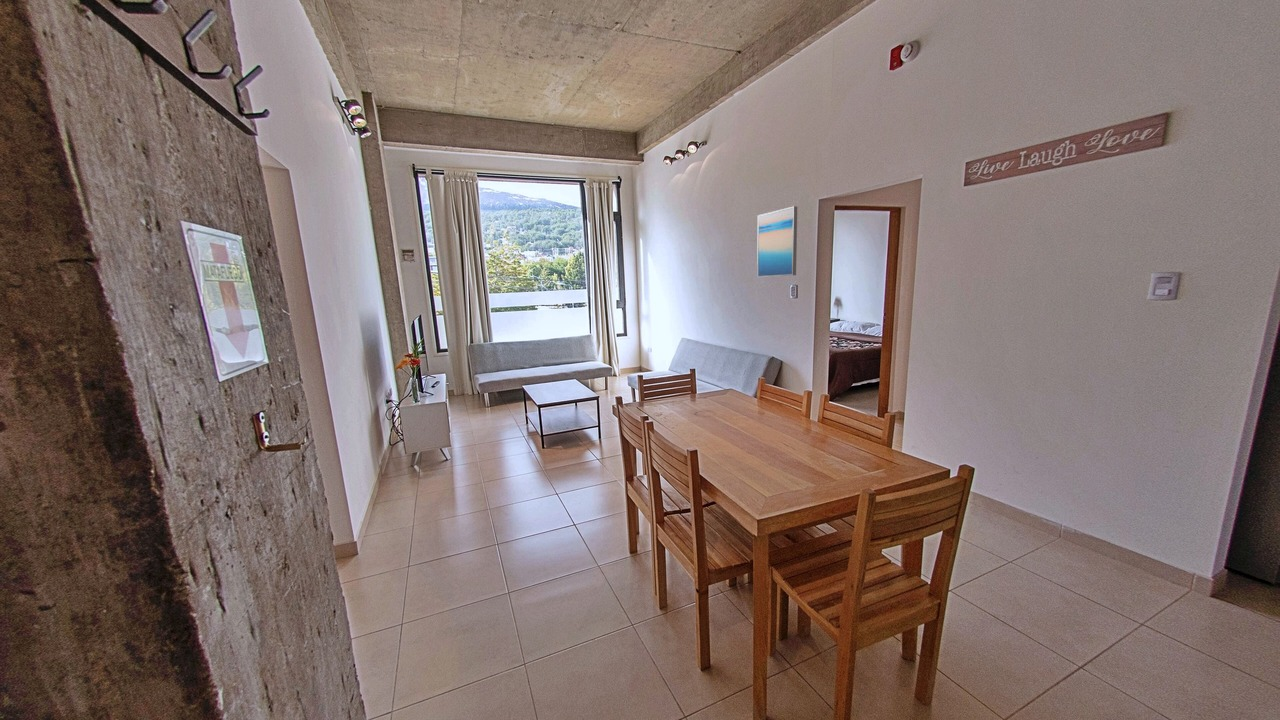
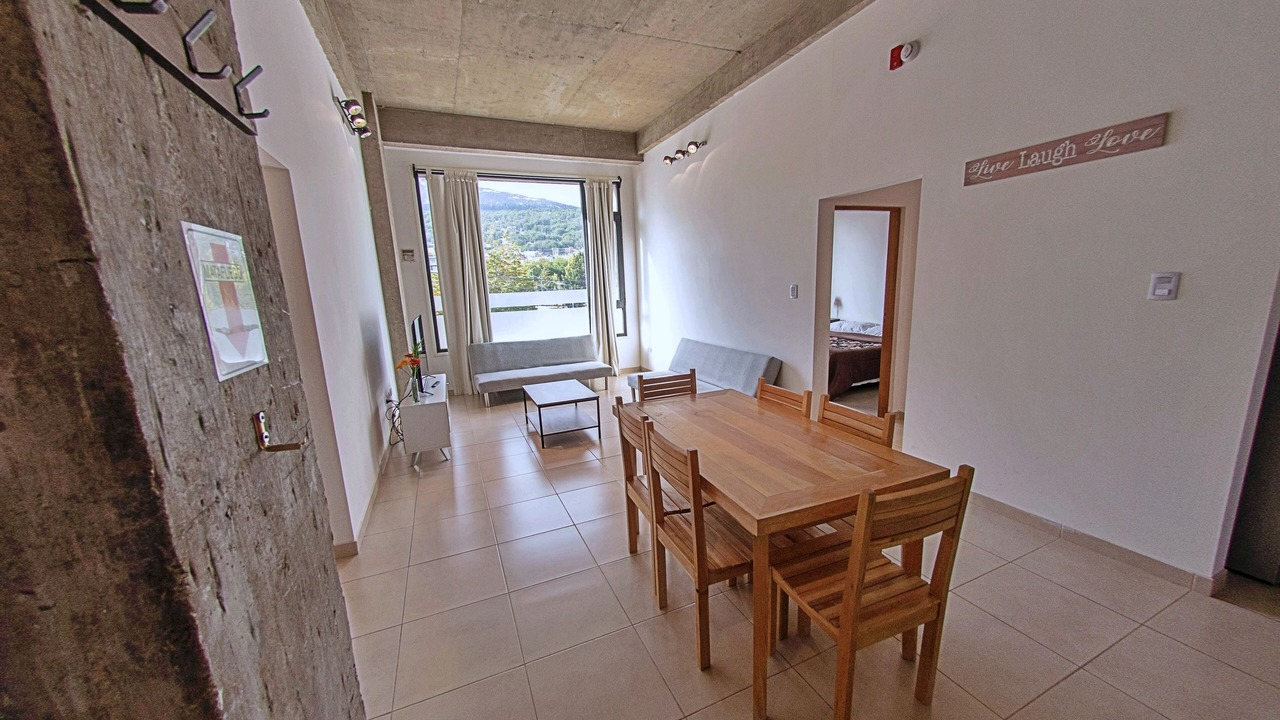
- wall art (776, 244)
